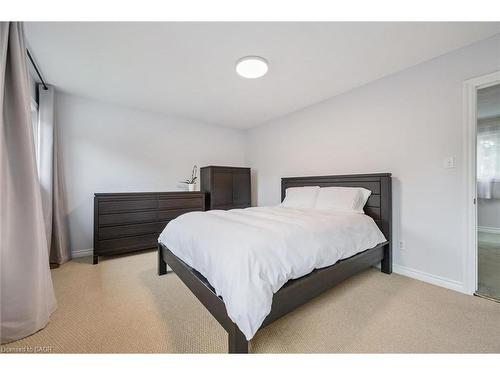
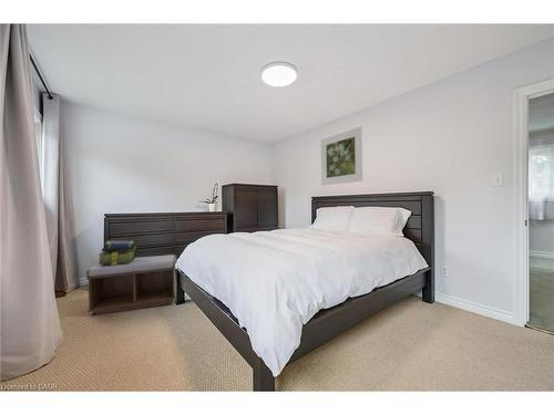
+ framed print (339, 158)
+ stack of books (119, 251)
+ bench (137, 281)
